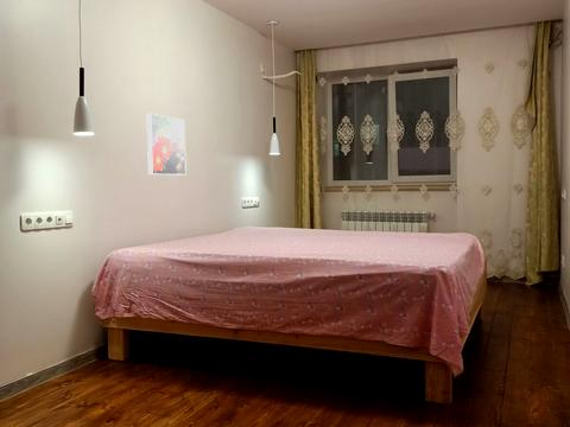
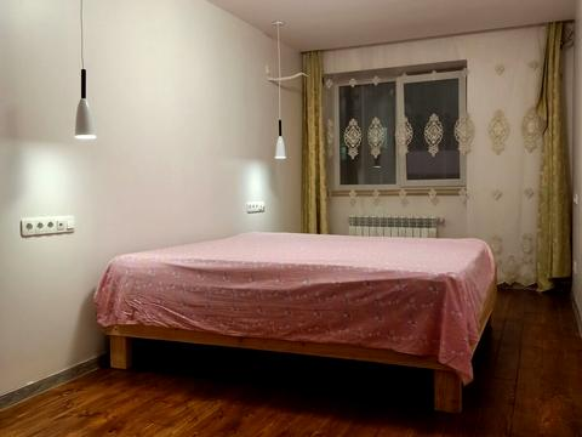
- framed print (166, 146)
